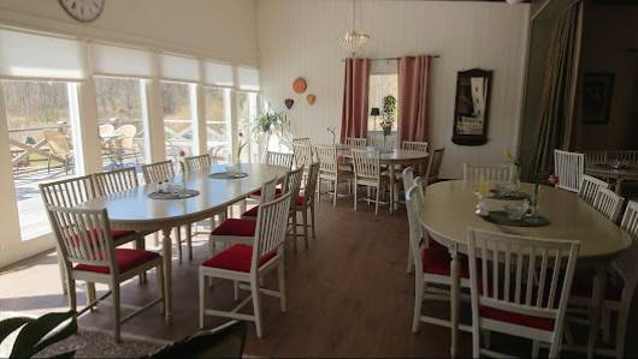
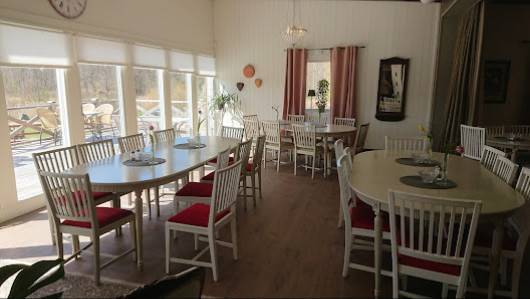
- candle (483, 195)
